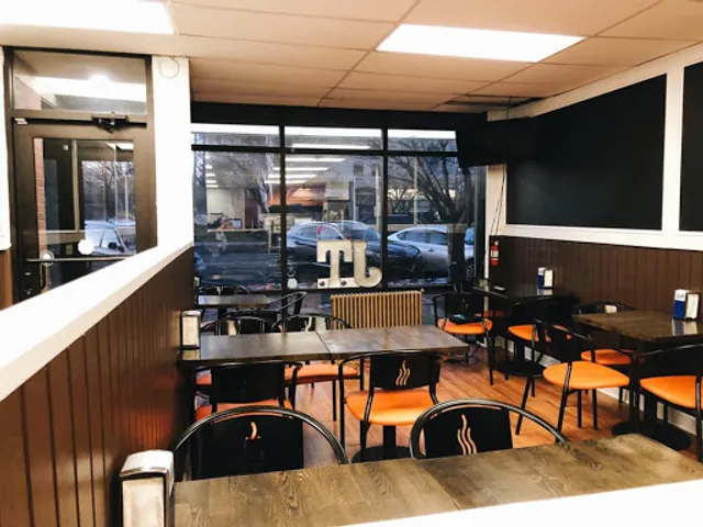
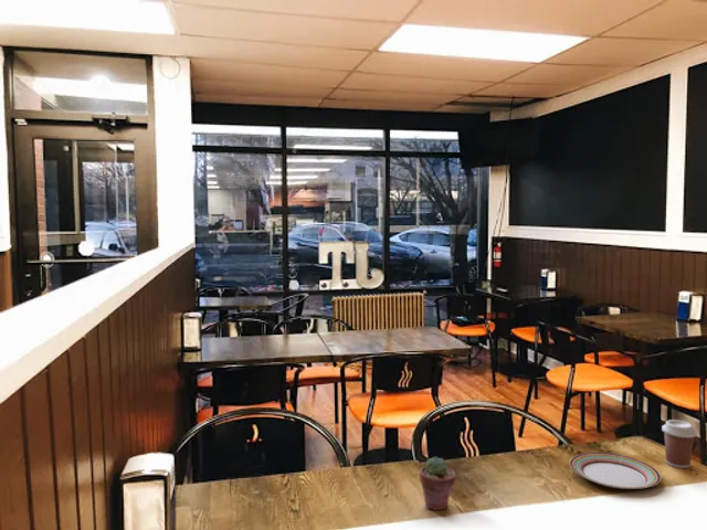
+ potted succulent (436, 481)
+ plate (613, 473)
+ coffee cup (678, 443)
